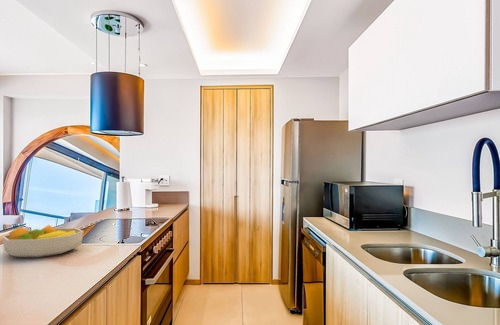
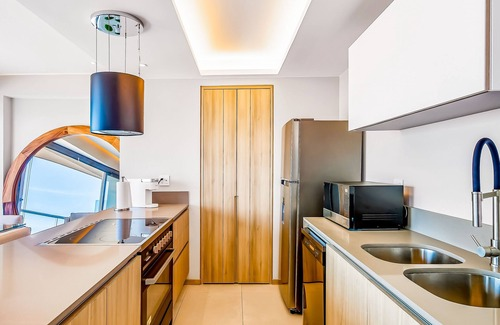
- fruit bowl (44, 238)
